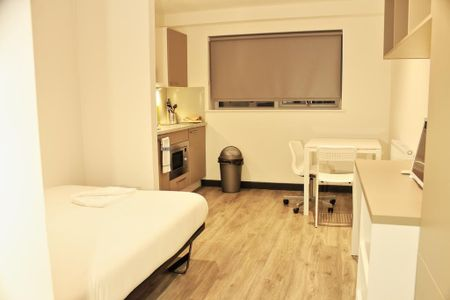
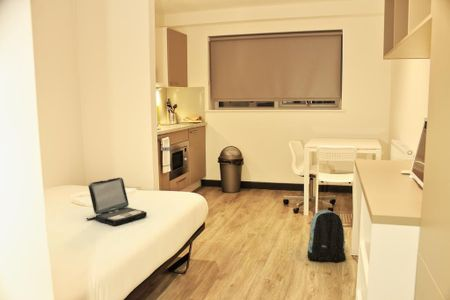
+ backpack (325, 233)
+ laptop (116, 200)
